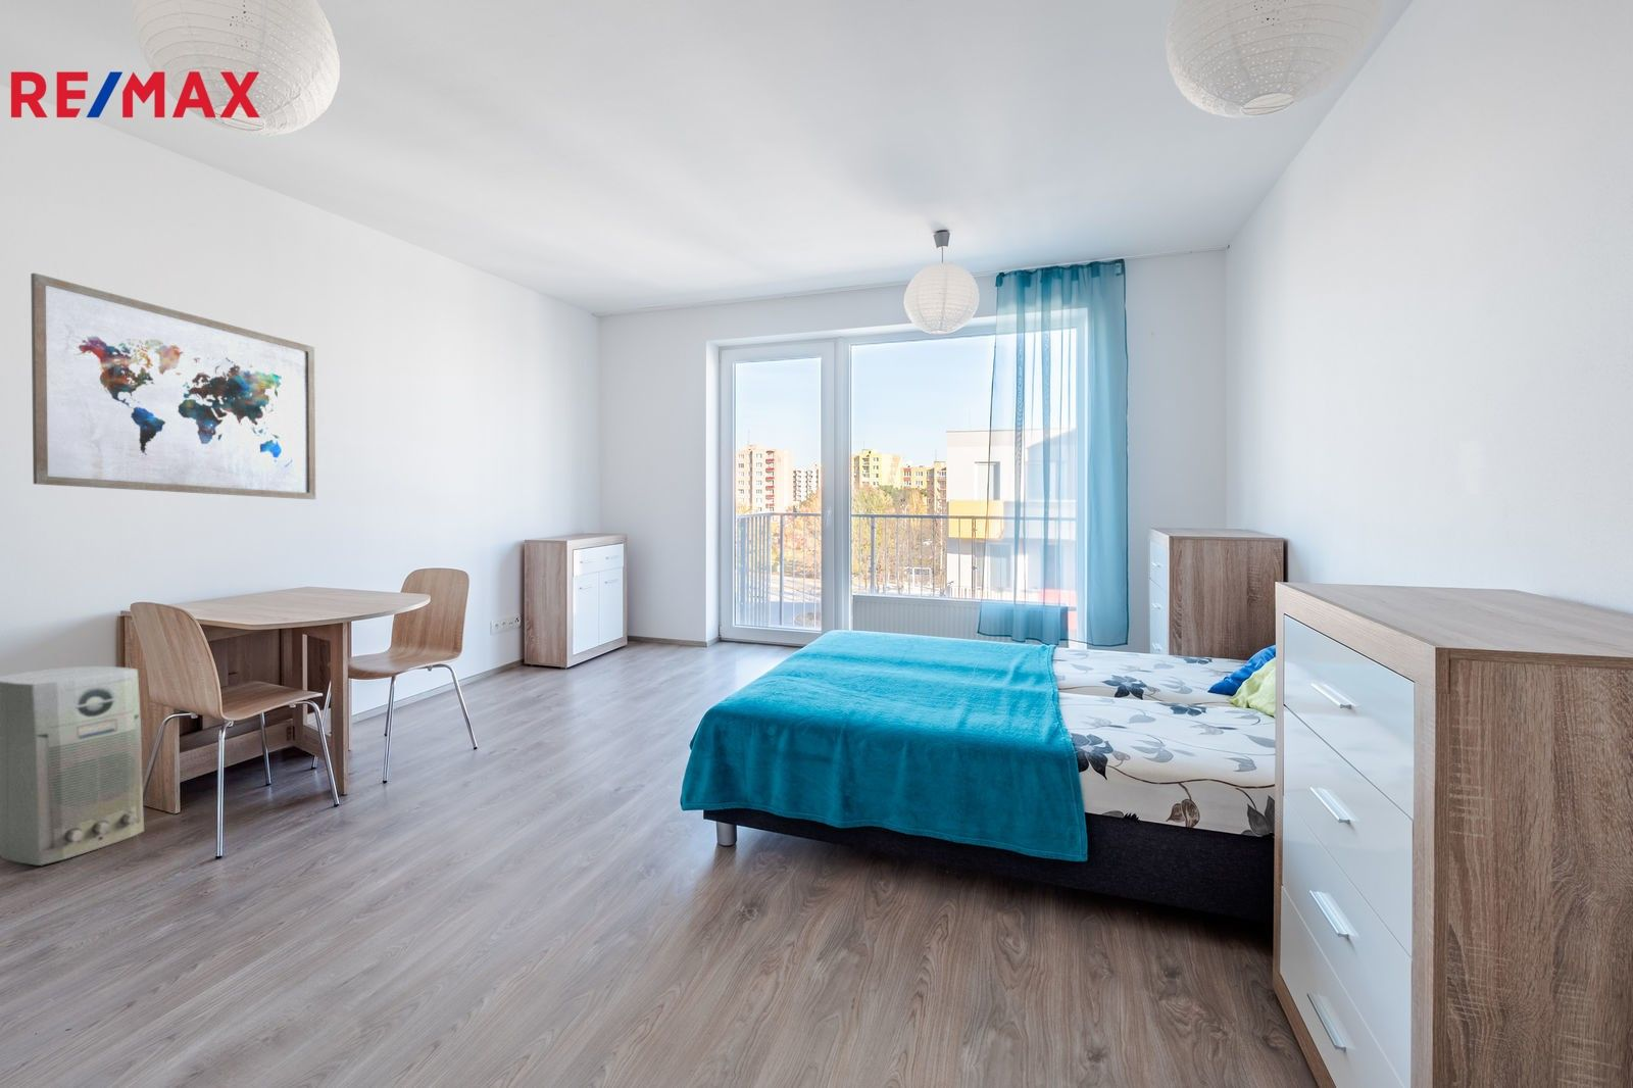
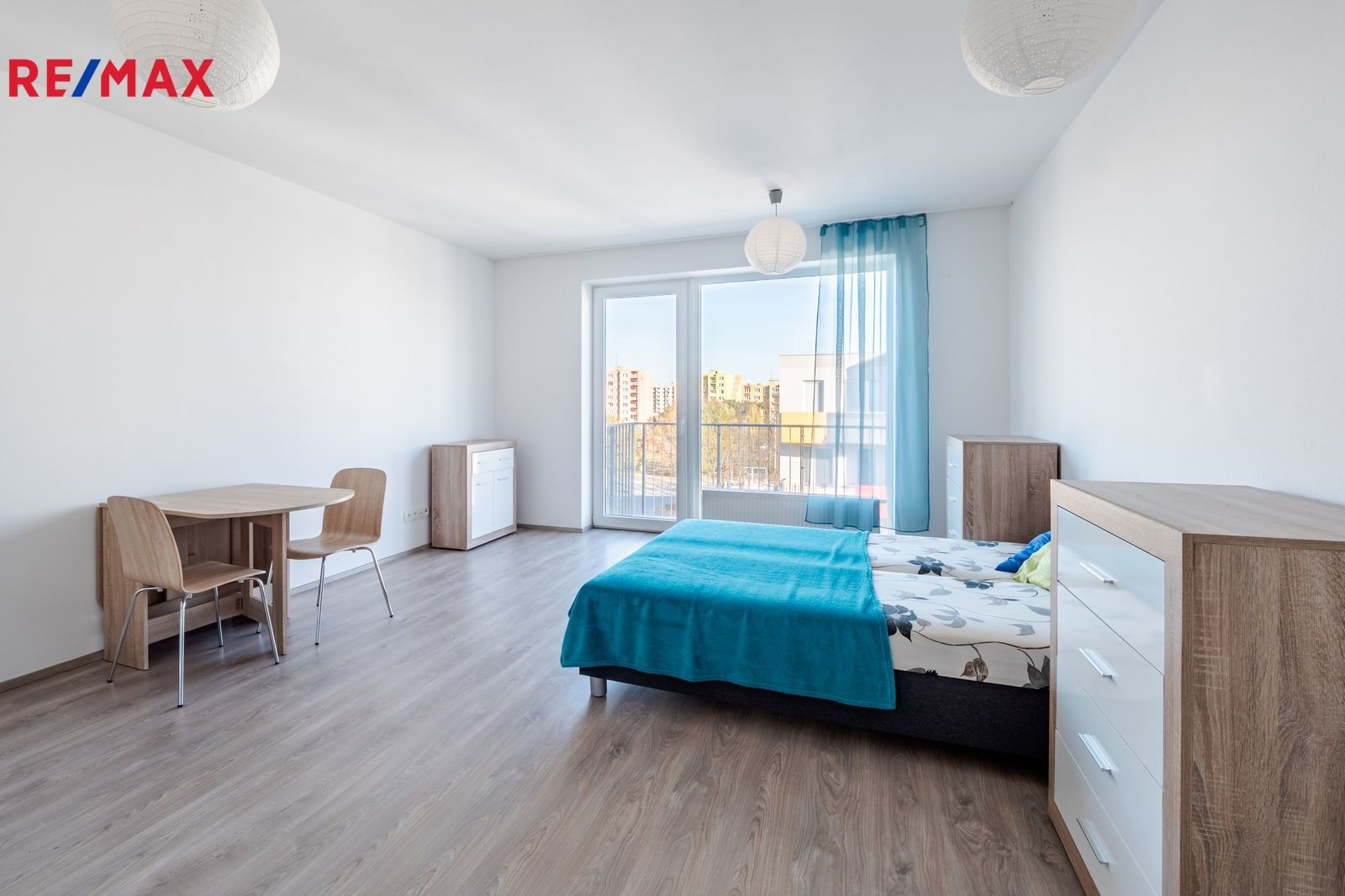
- wall art (195, 404)
- air purifier (66, 758)
